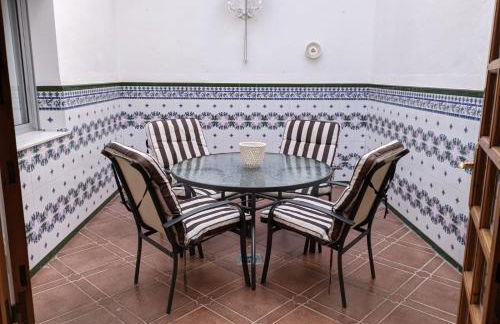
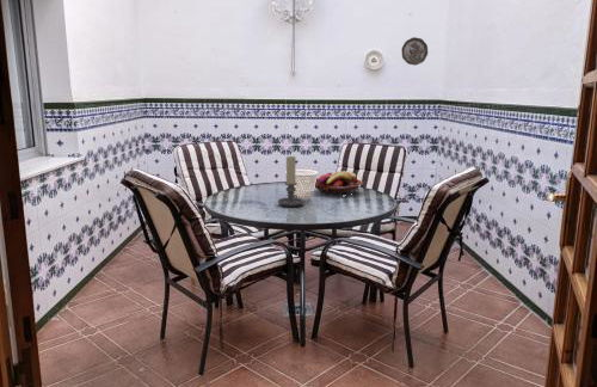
+ decorative plate (414, 51)
+ fruit basket (337, 182)
+ candle holder (291, 179)
